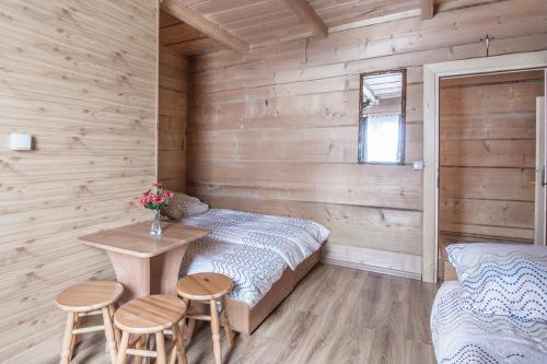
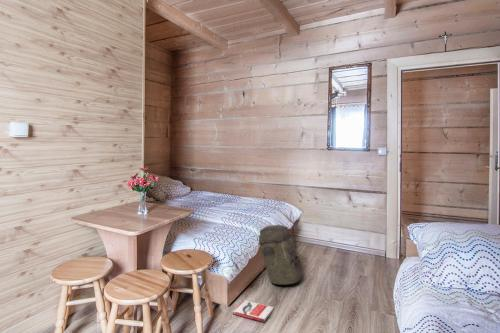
+ book (253, 310)
+ backpack (281, 253)
